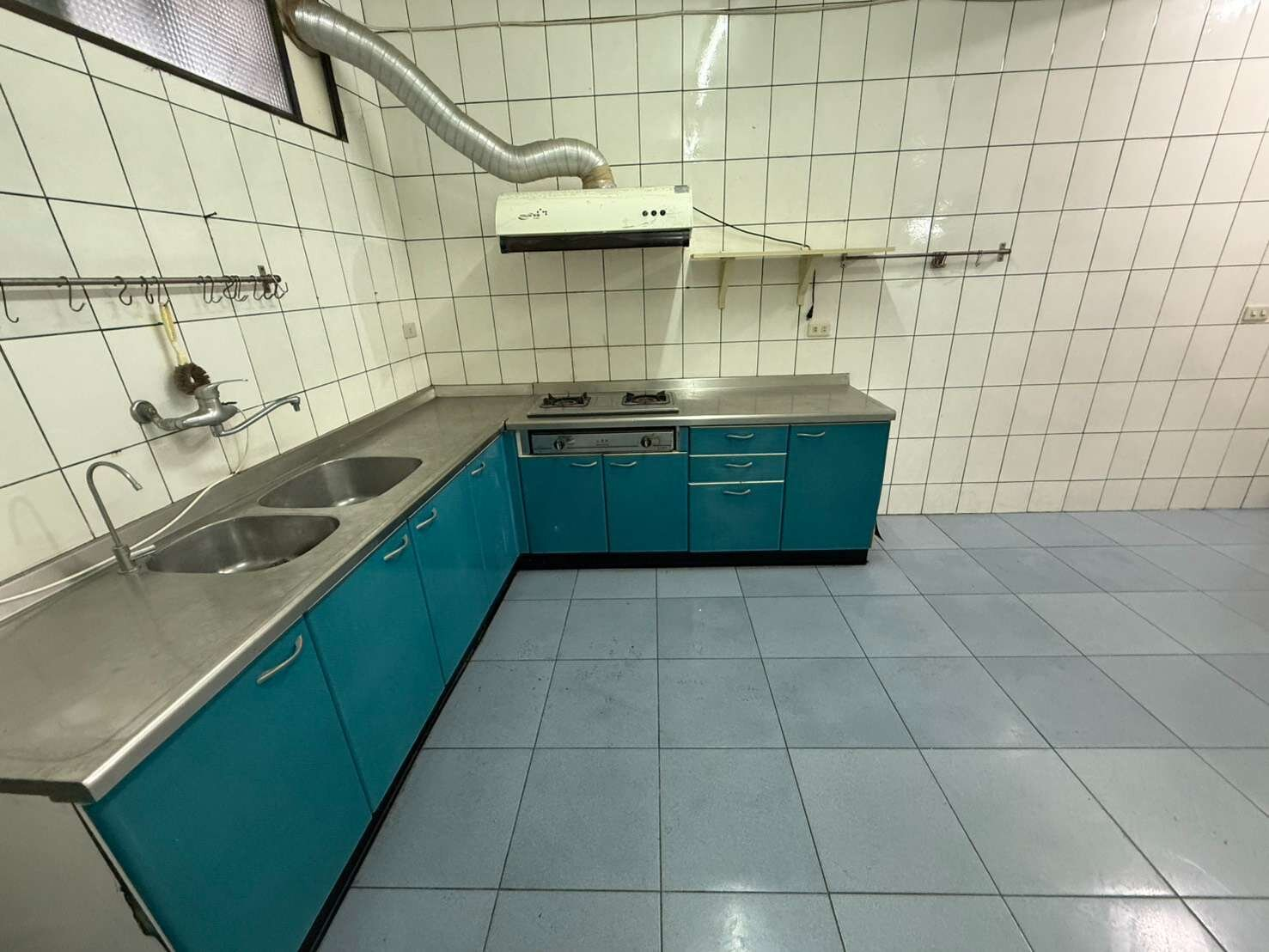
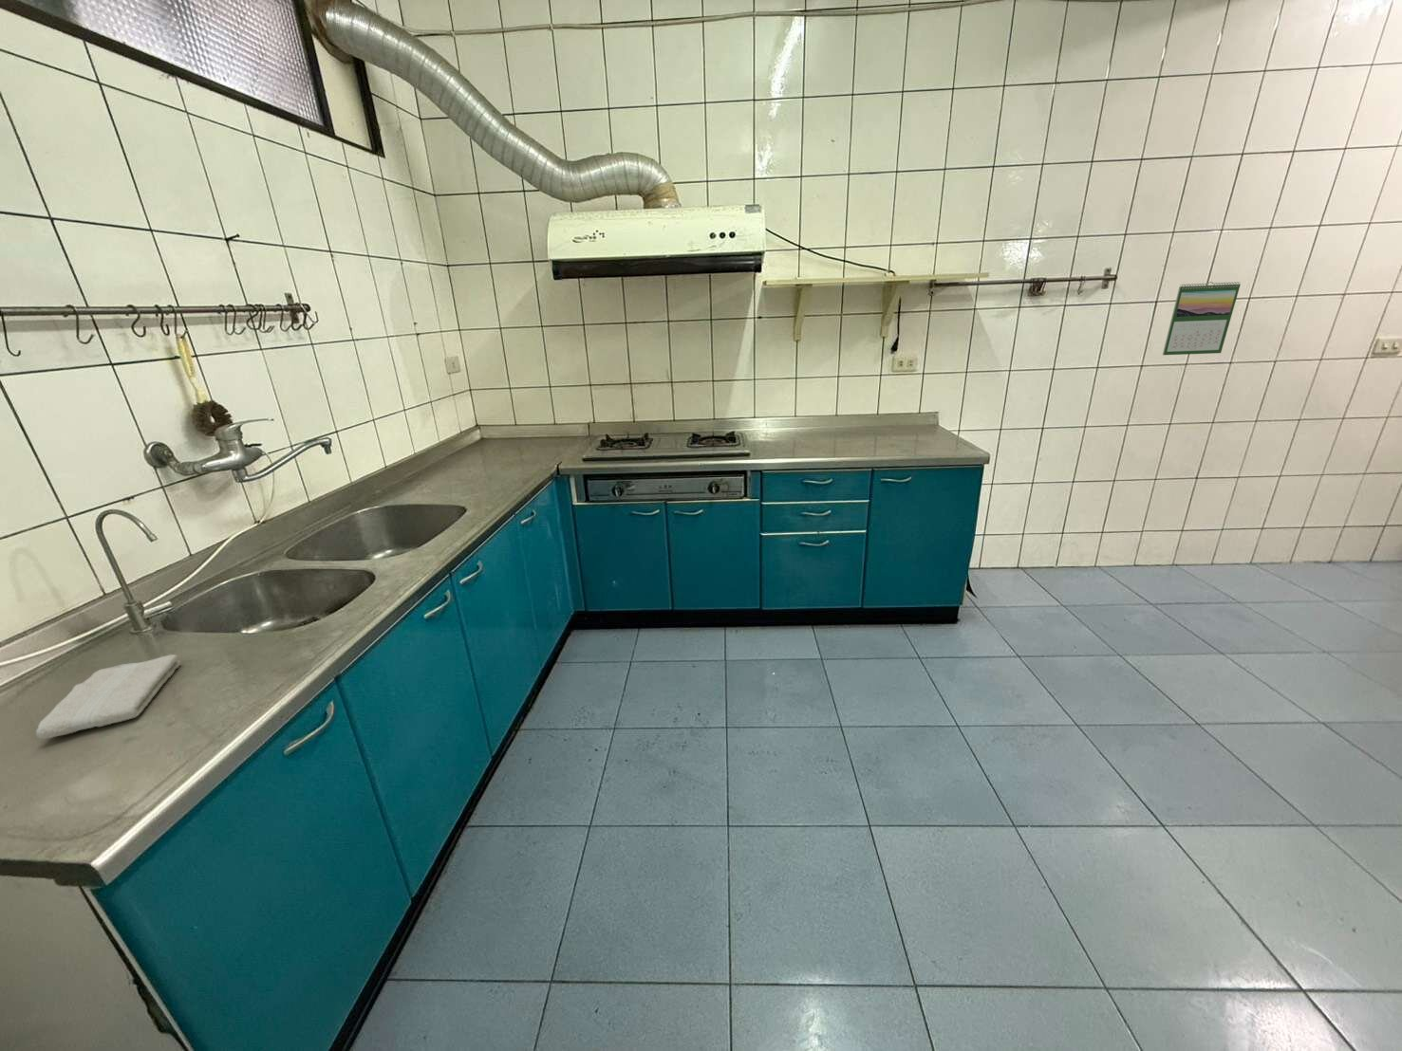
+ calendar (1201, 319)
+ washcloth (116, 691)
